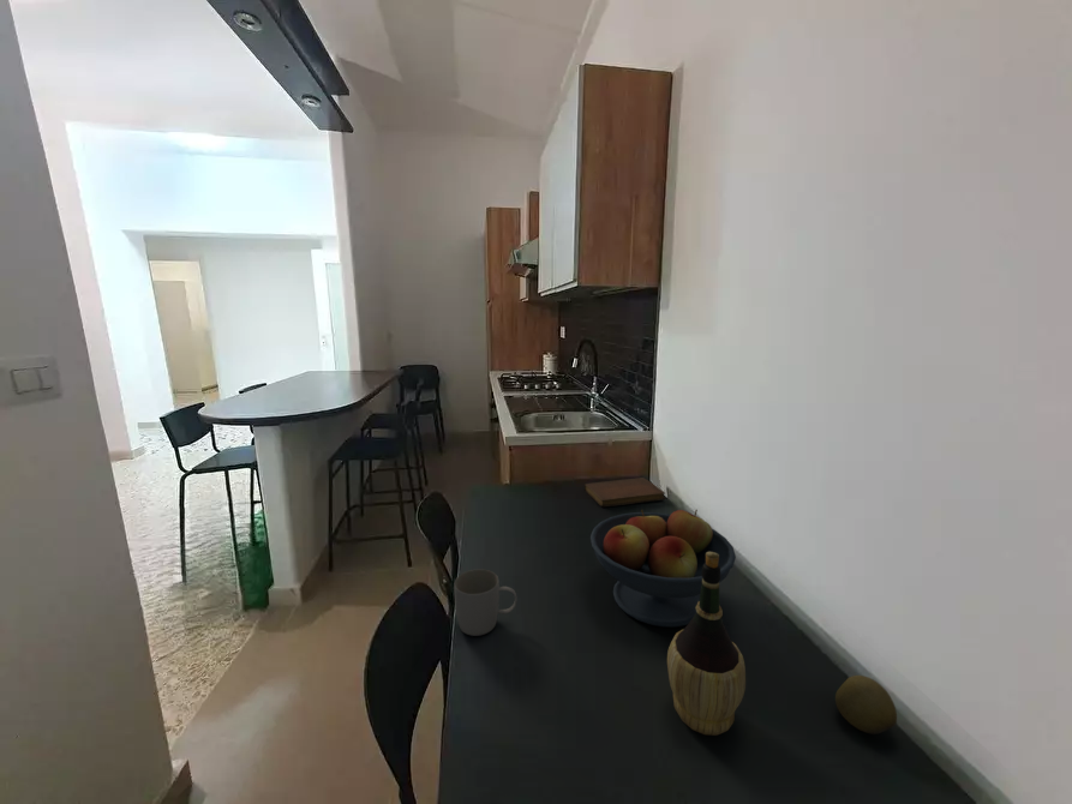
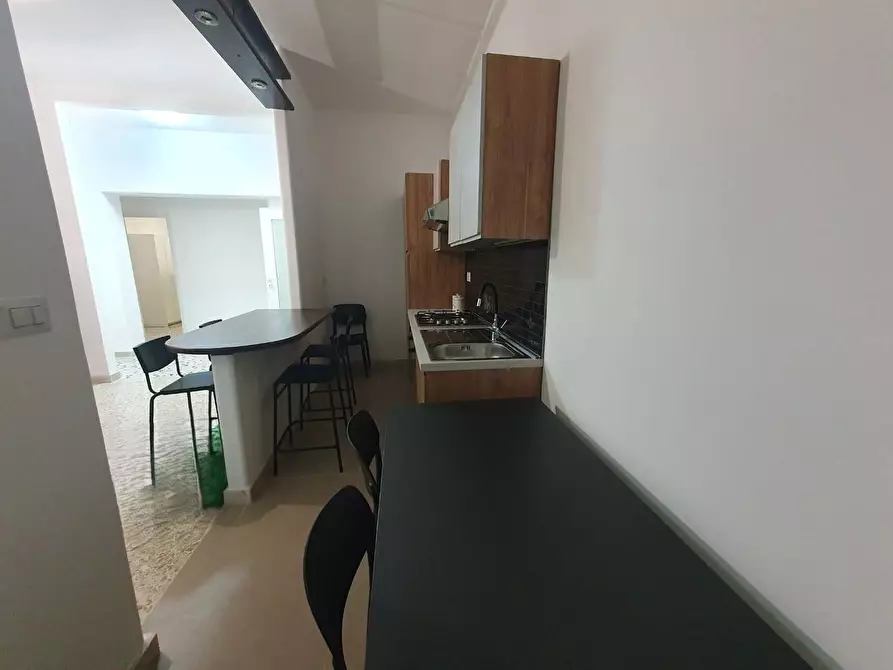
- fruit (864, 702)
- fruit bowl (658, 559)
- mug (485, 601)
- wine bottle (707, 636)
- notebook (623, 491)
